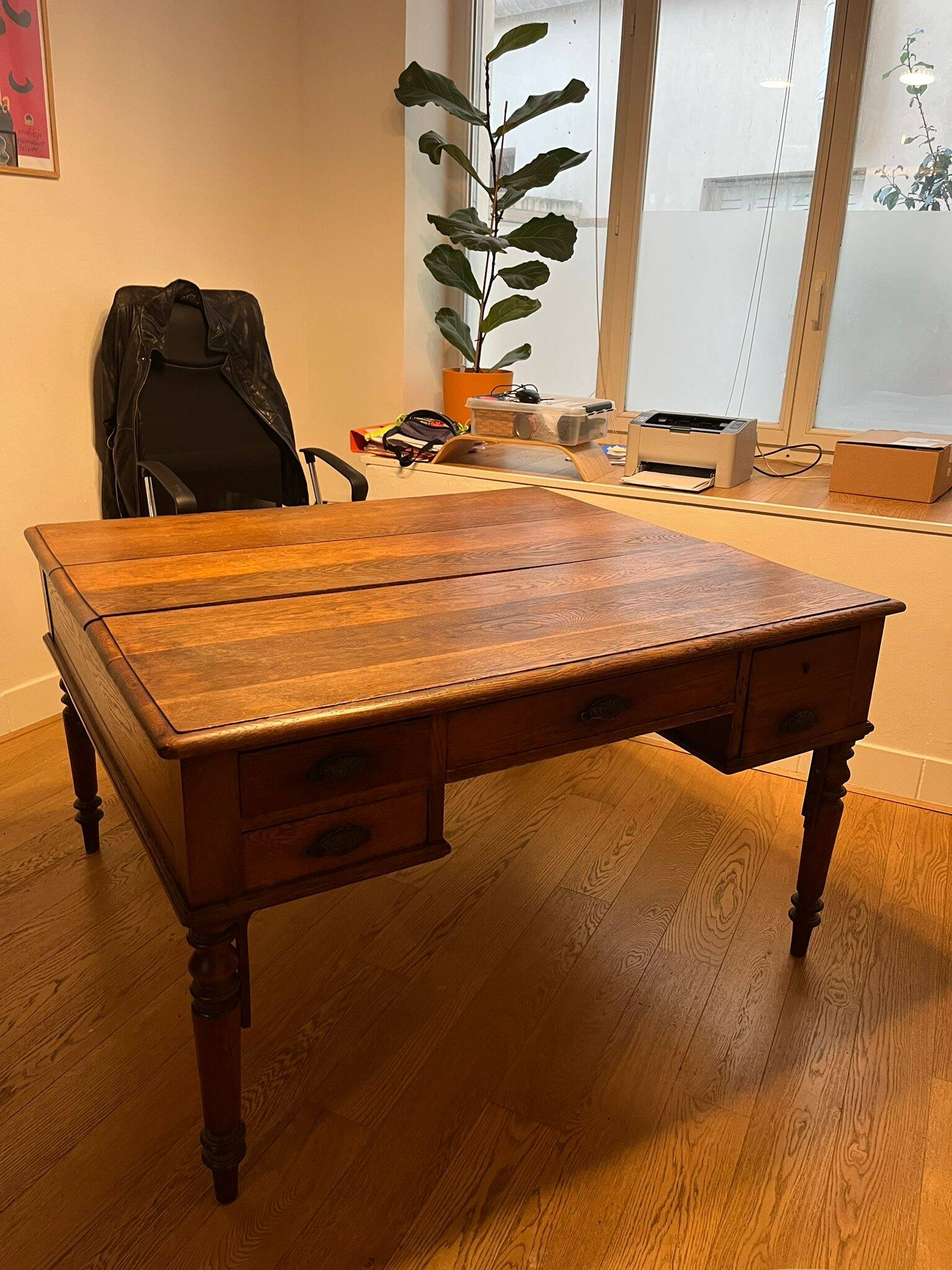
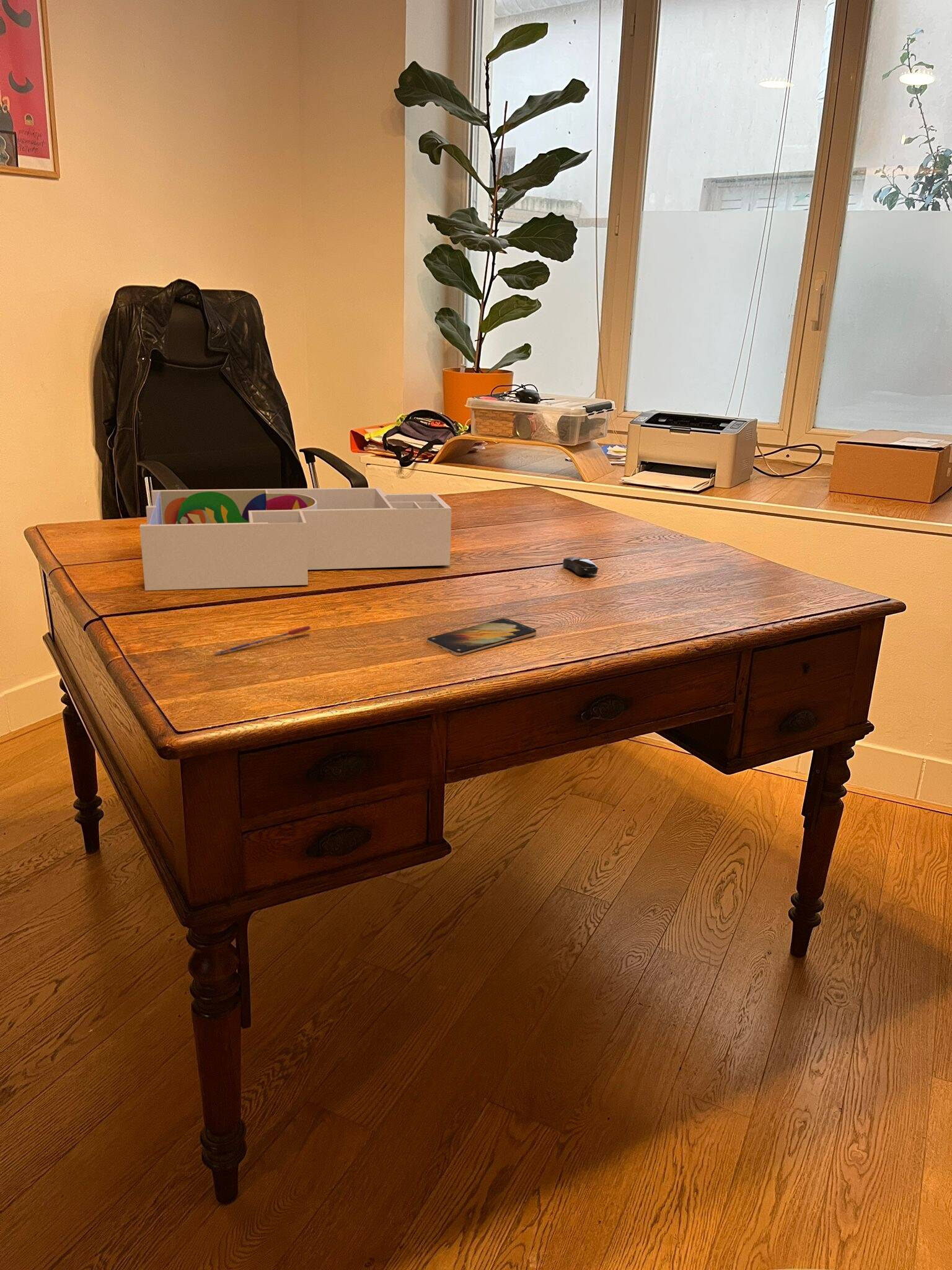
+ desk organizer (302, 533)
+ computer mouse (585, 564)
+ pen (263, 639)
+ smartphone (482, 636)
